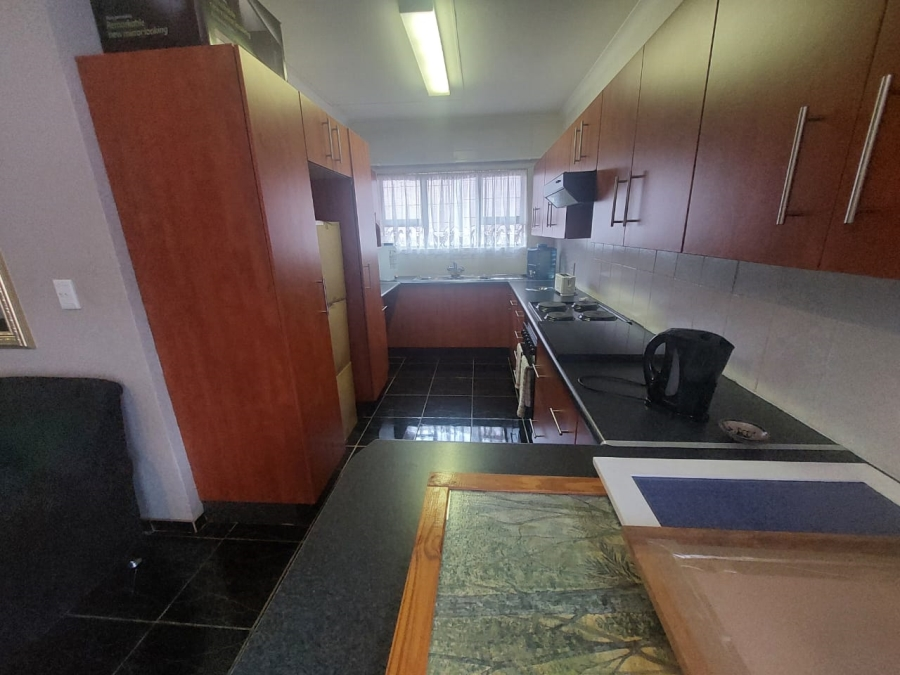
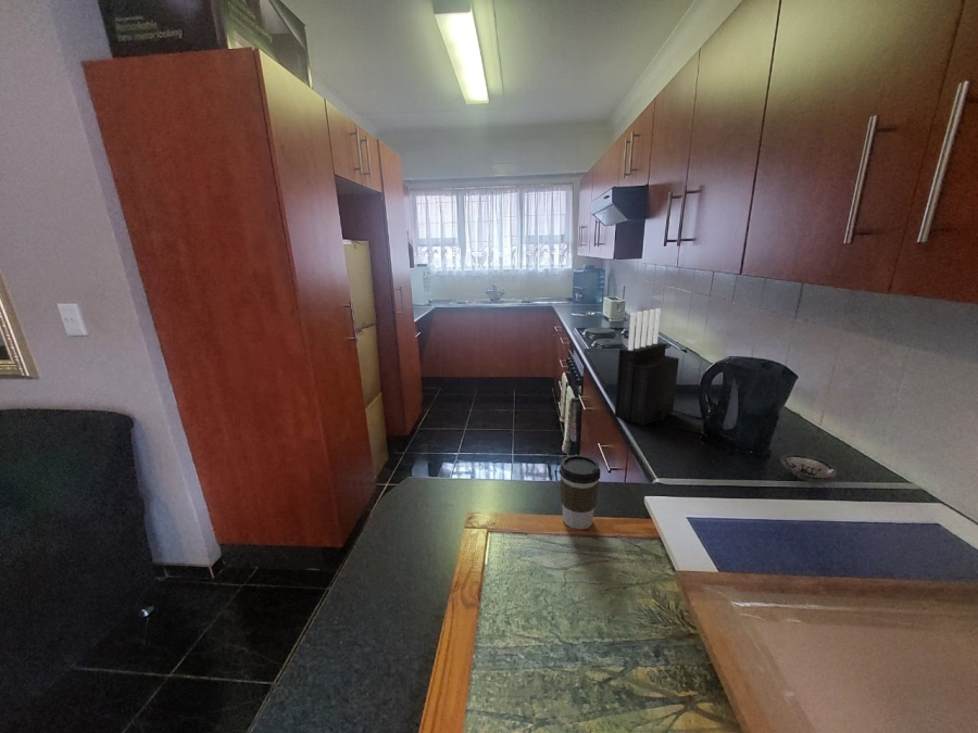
+ knife block (651, 365)
+ coffee cup (578, 492)
